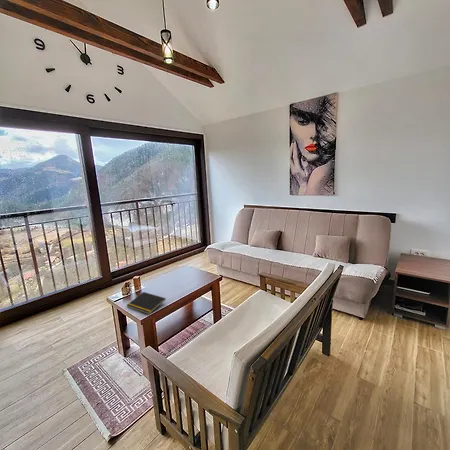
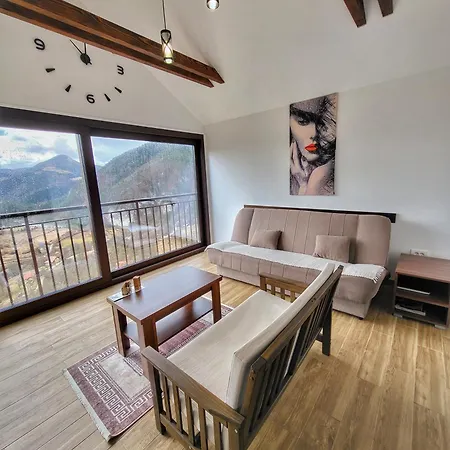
- notepad (146, 302)
